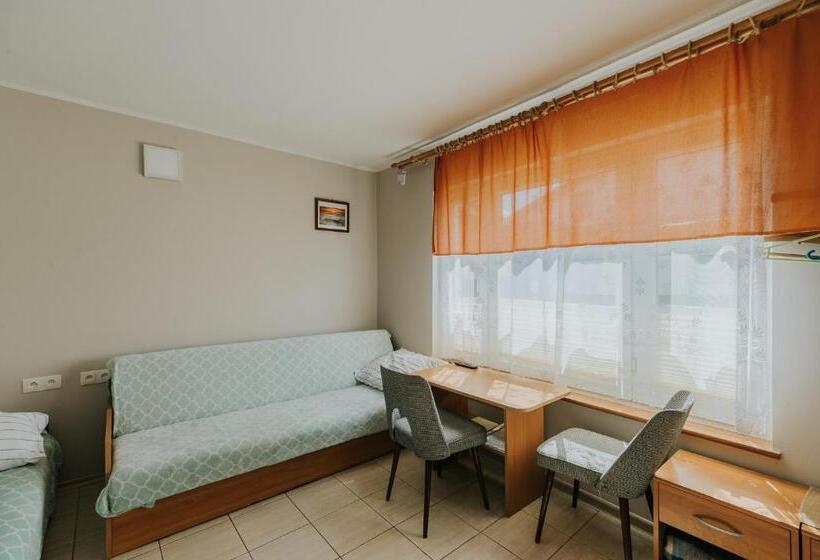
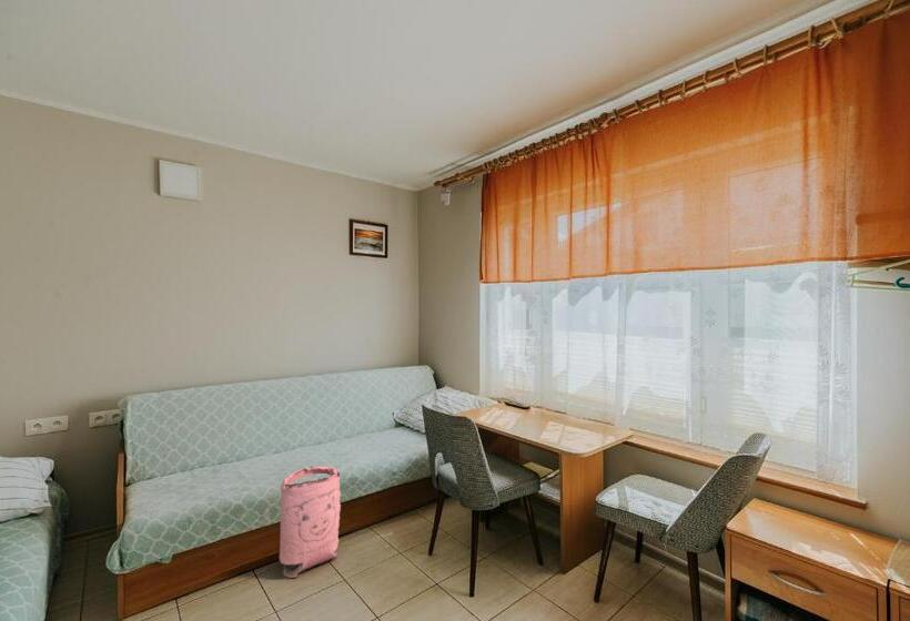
+ bag (311, 518)
